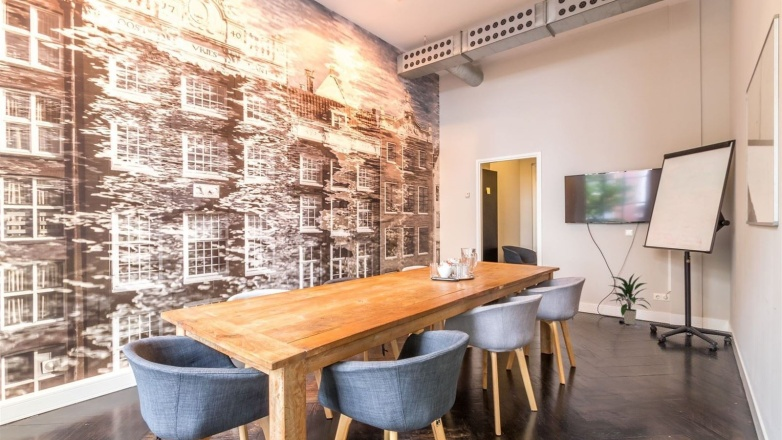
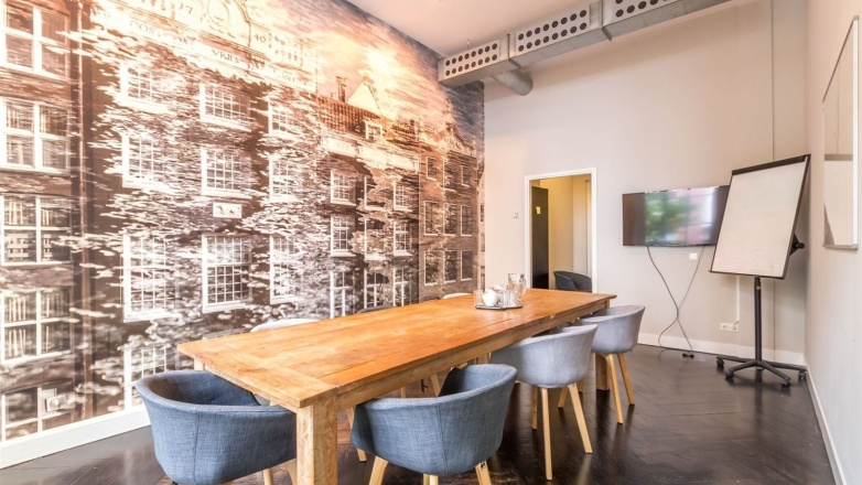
- indoor plant (628, 298)
